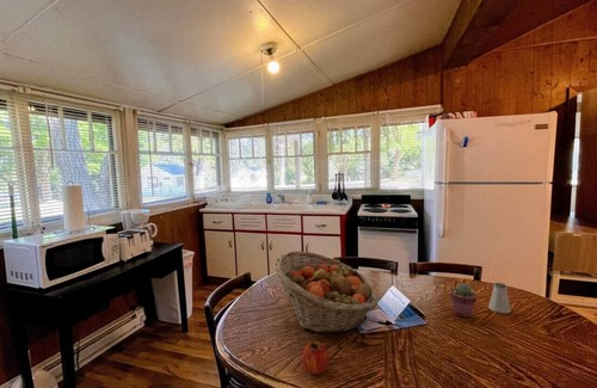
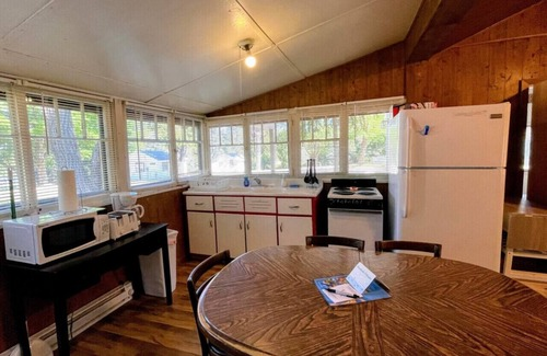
- fruit basket (325, 285)
- saltshaker (499, 296)
- fruit (315, 356)
- potted succulent (462, 298)
